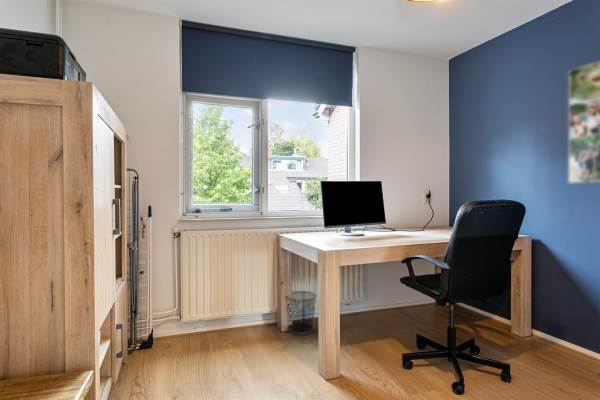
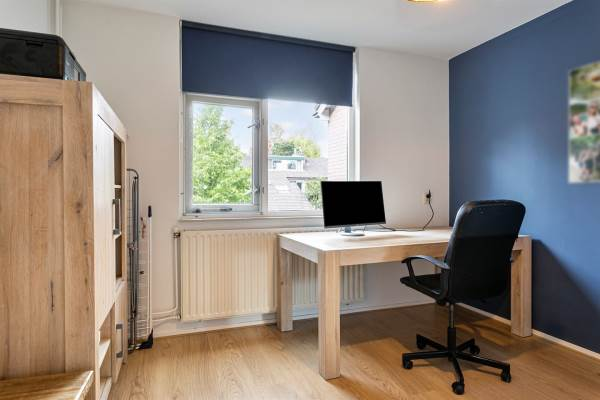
- waste bin (300, 312)
